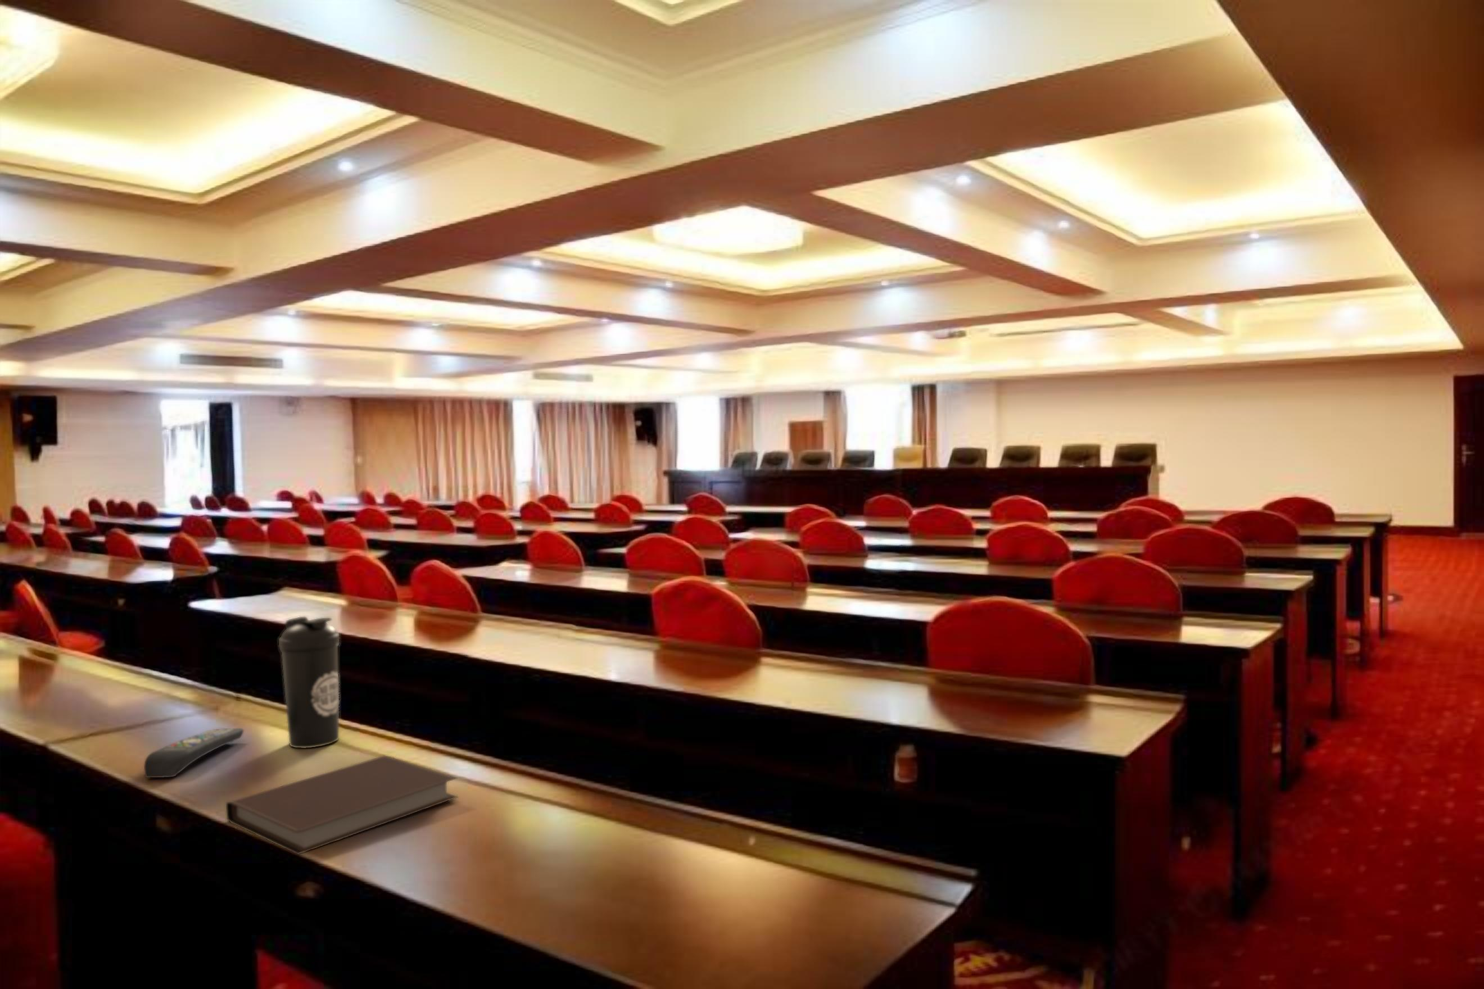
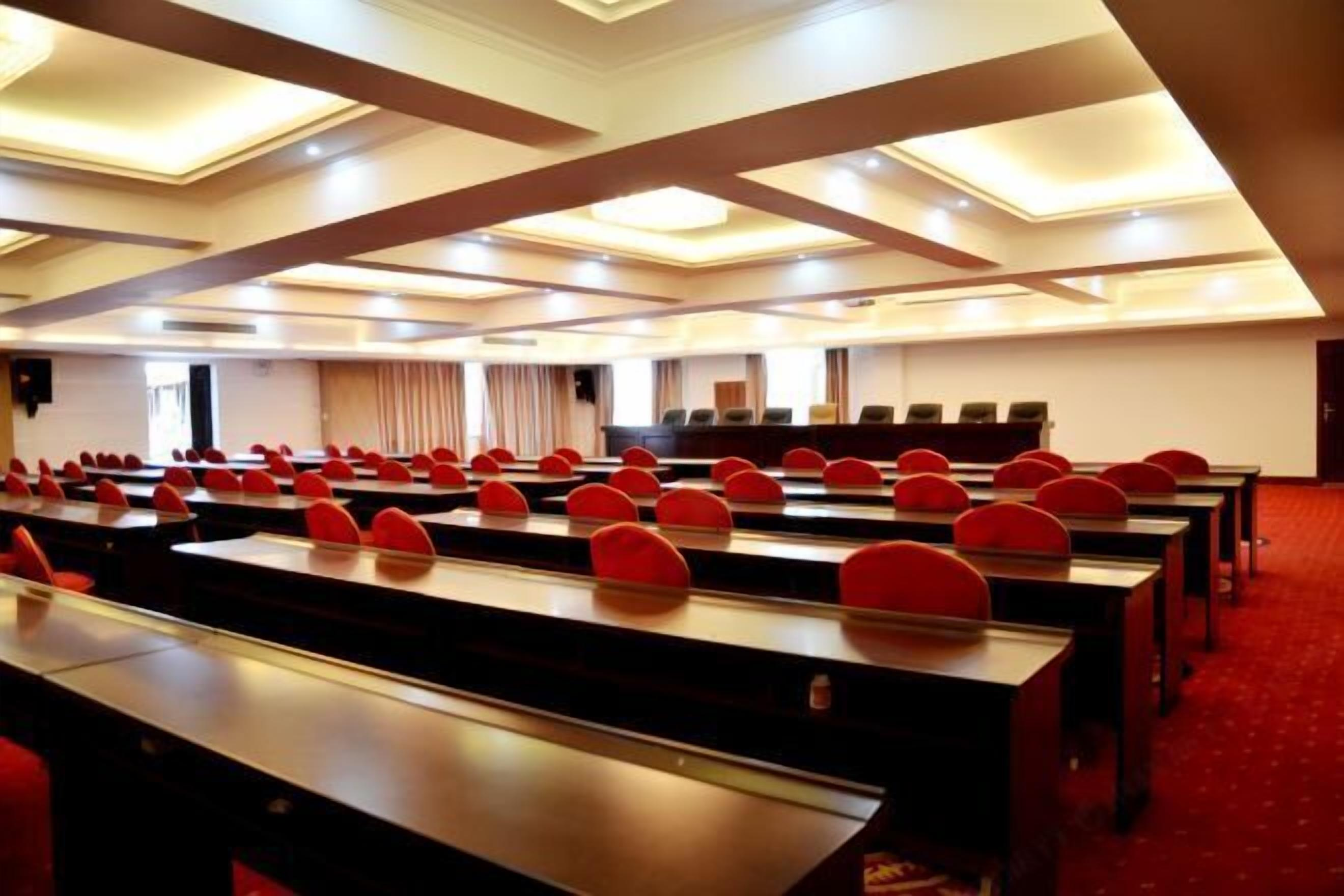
- notebook (344, 798)
- remote control (195, 747)
- water bottle (311, 679)
